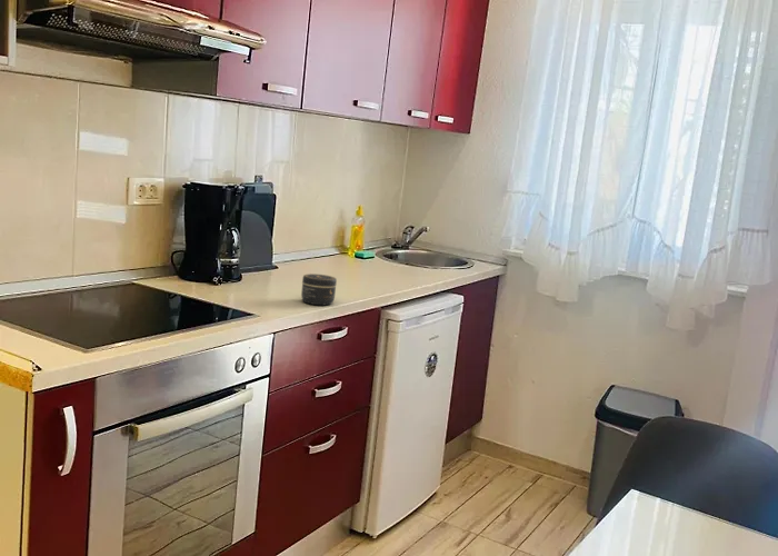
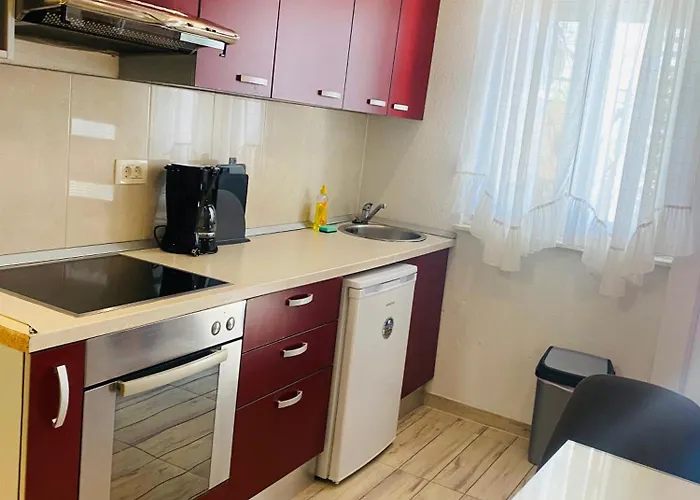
- jar (318, 289)
